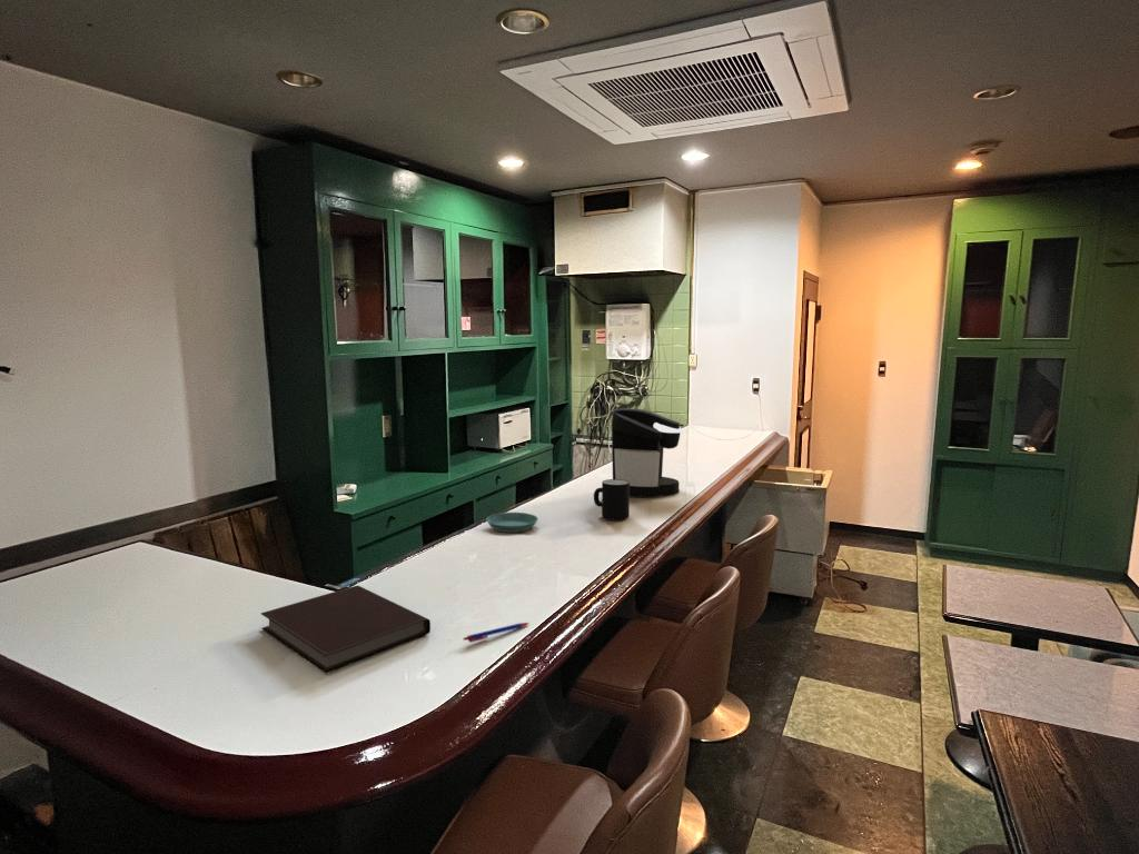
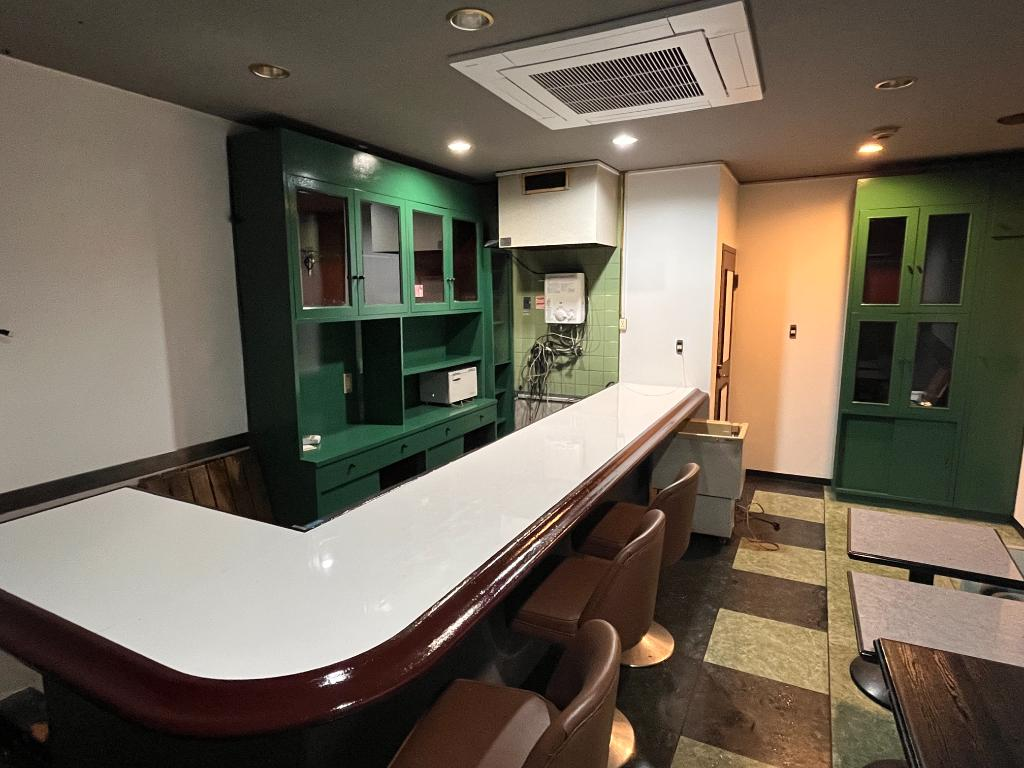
- pen (497, 630)
- saucer (512, 523)
- notebook (345, 623)
- mug (610, 498)
- coffee maker (647, 449)
